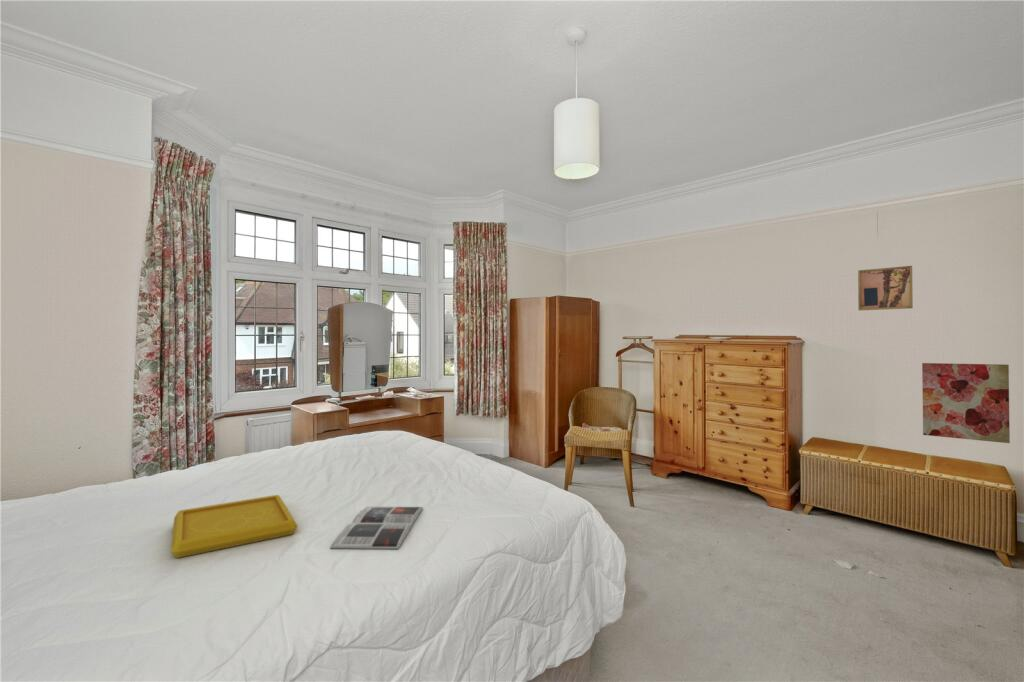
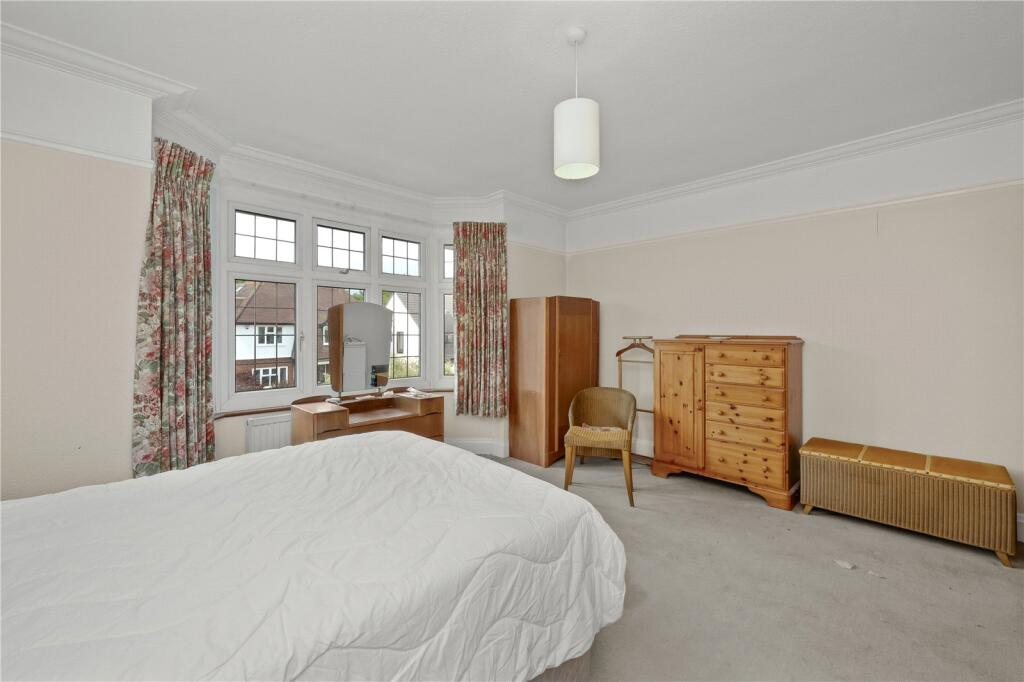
- wall art (884, 288)
- magazine (381, 523)
- serving tray (234, 522)
- wall art (963, 401)
